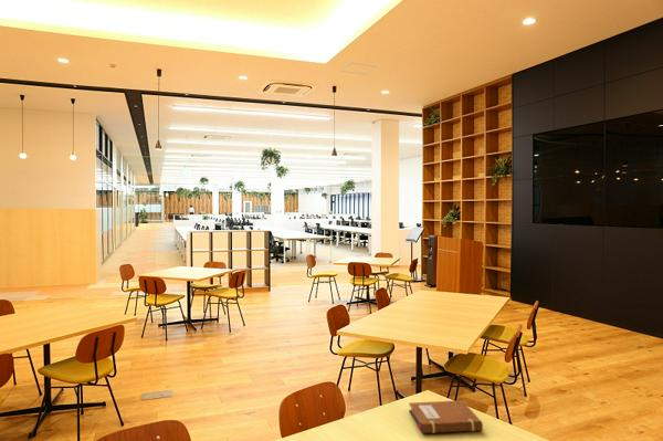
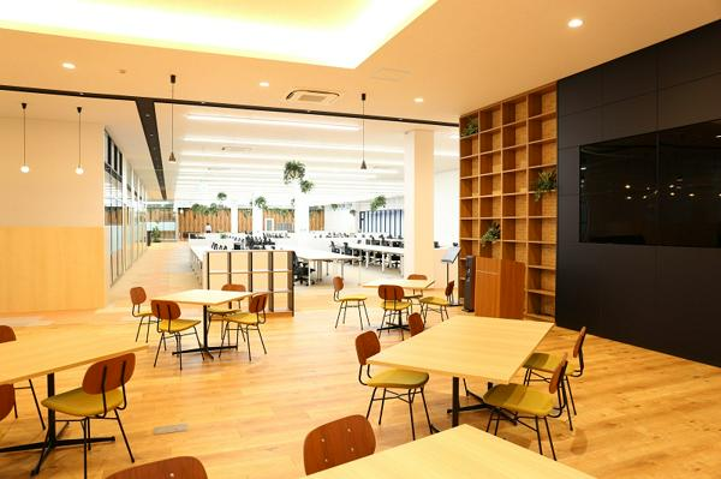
- notebook (442, 416)
